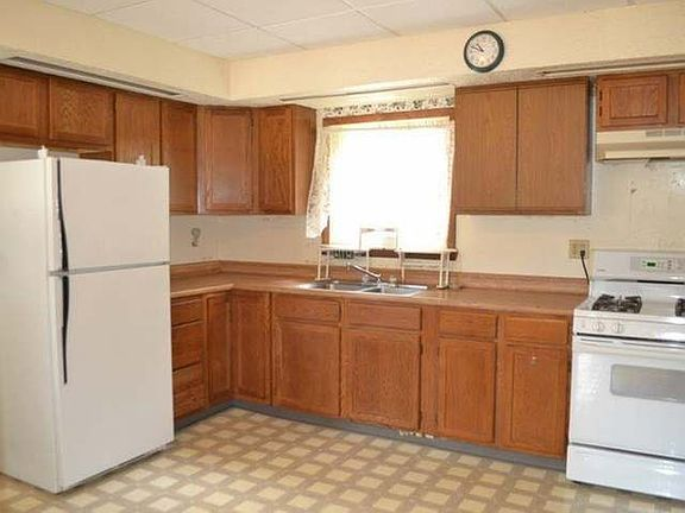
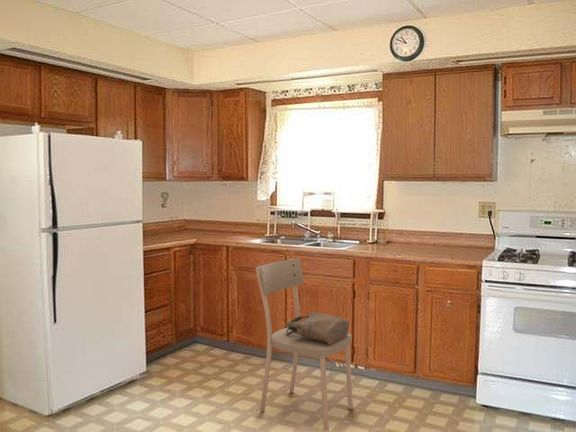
+ tote bag (311, 326)
+ dining chair (305, 337)
